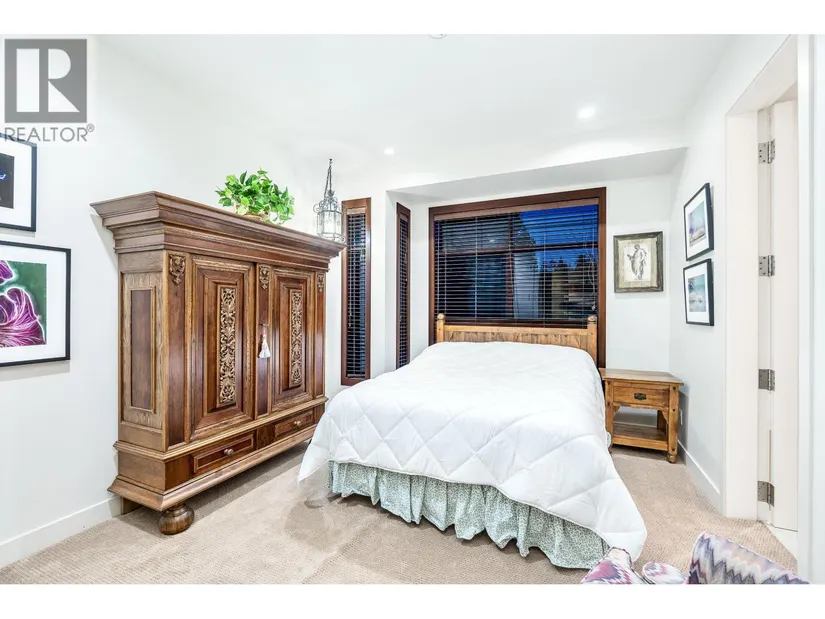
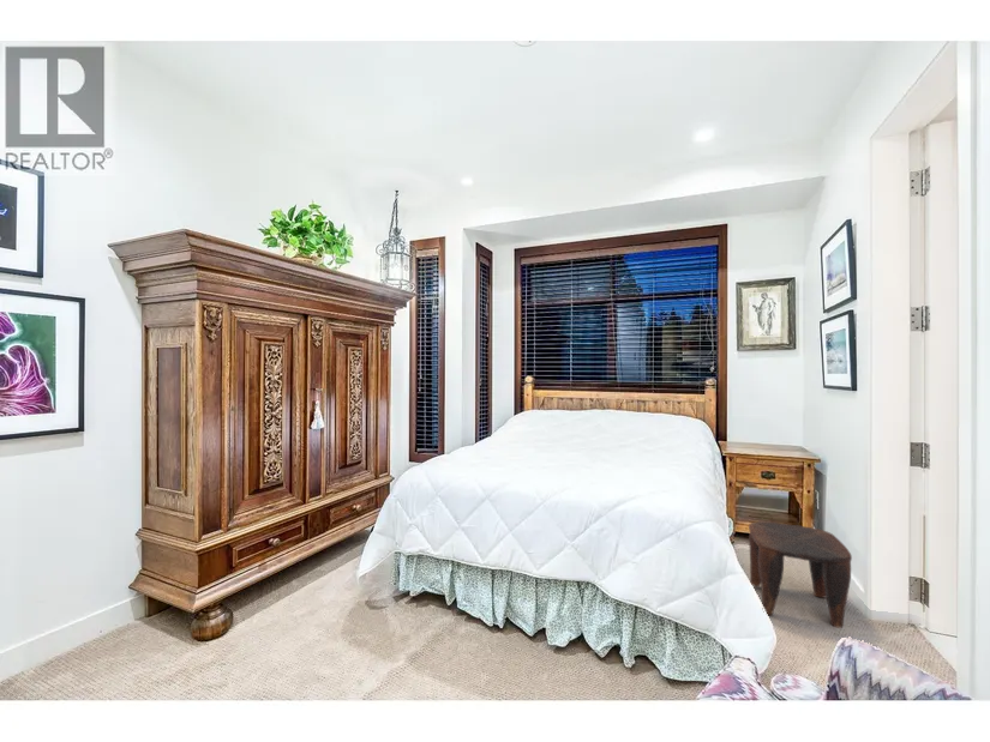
+ stool (800, 559)
